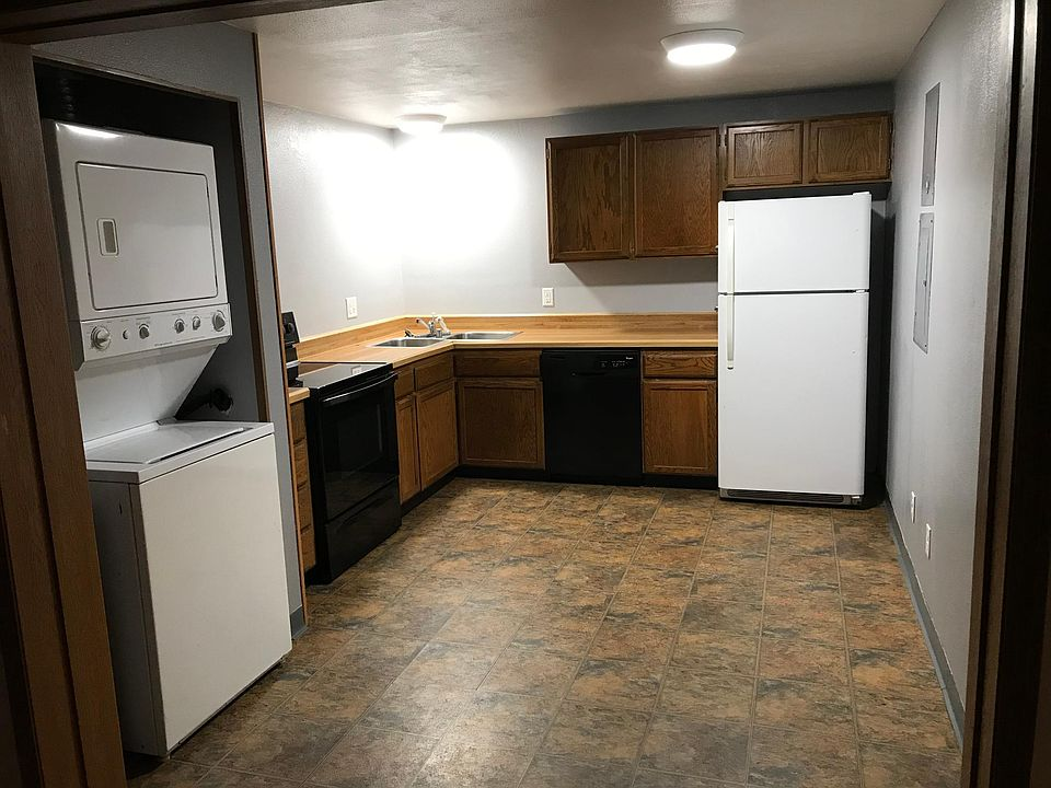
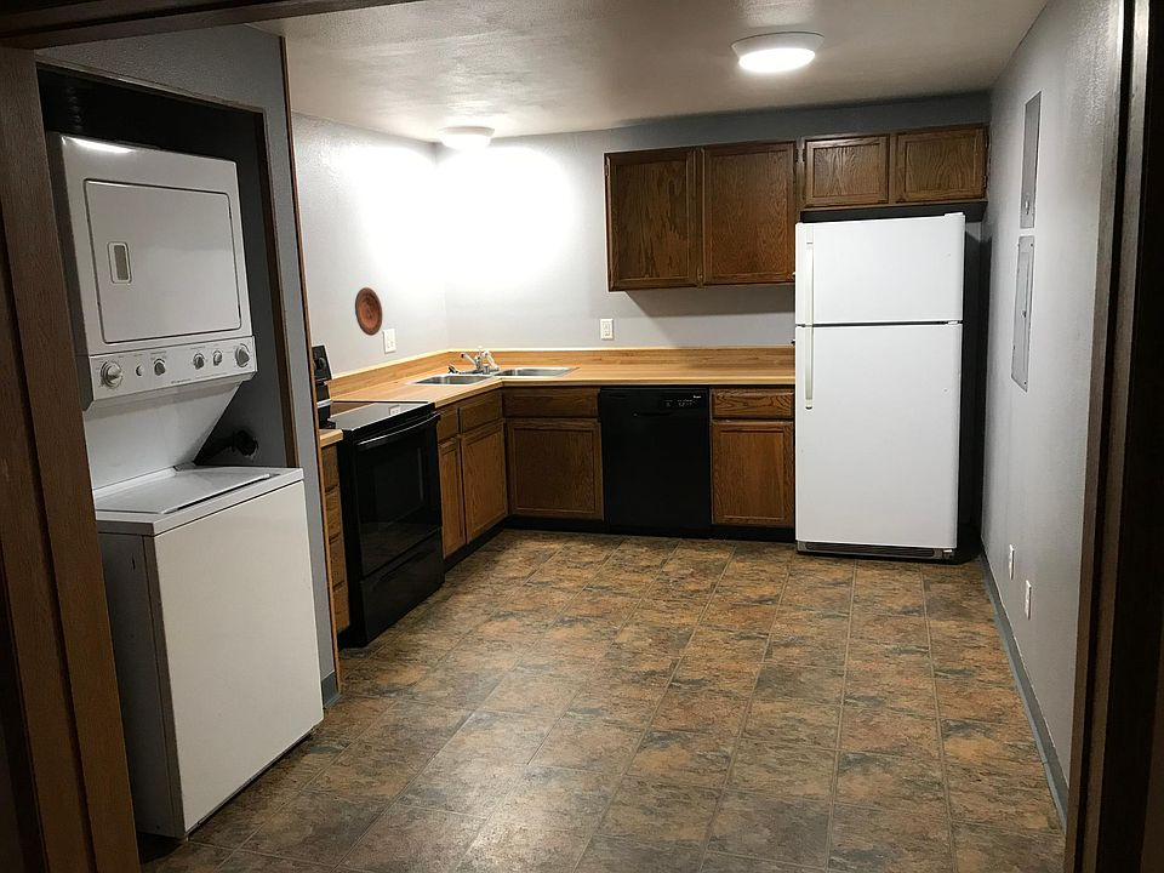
+ decorative plate (367, 312)
